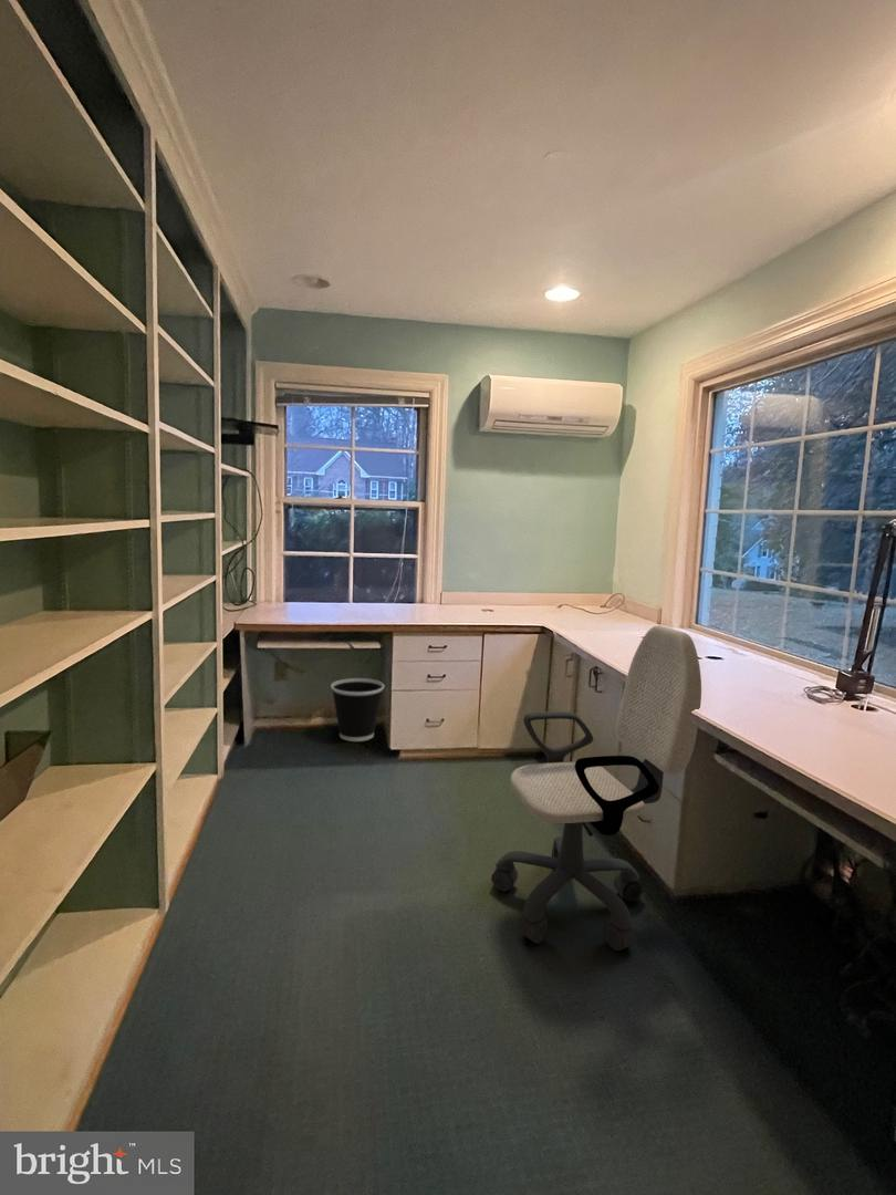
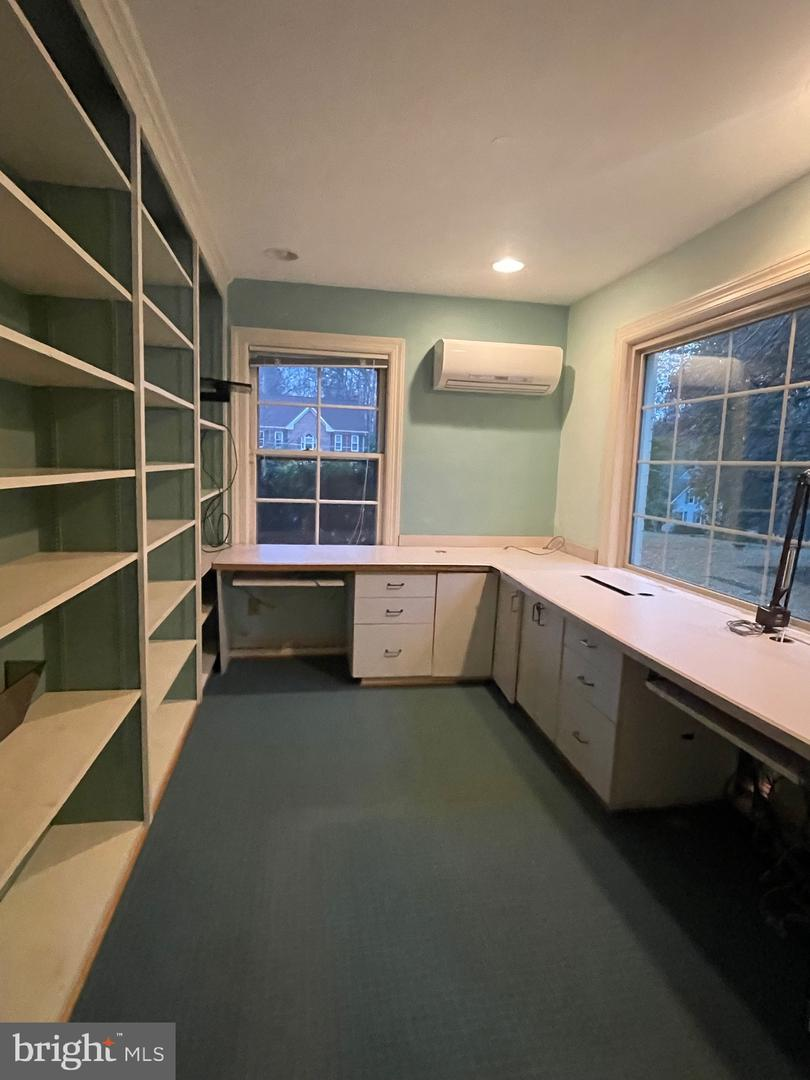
- office chair (593, 769)
- wastebasket (357, 709)
